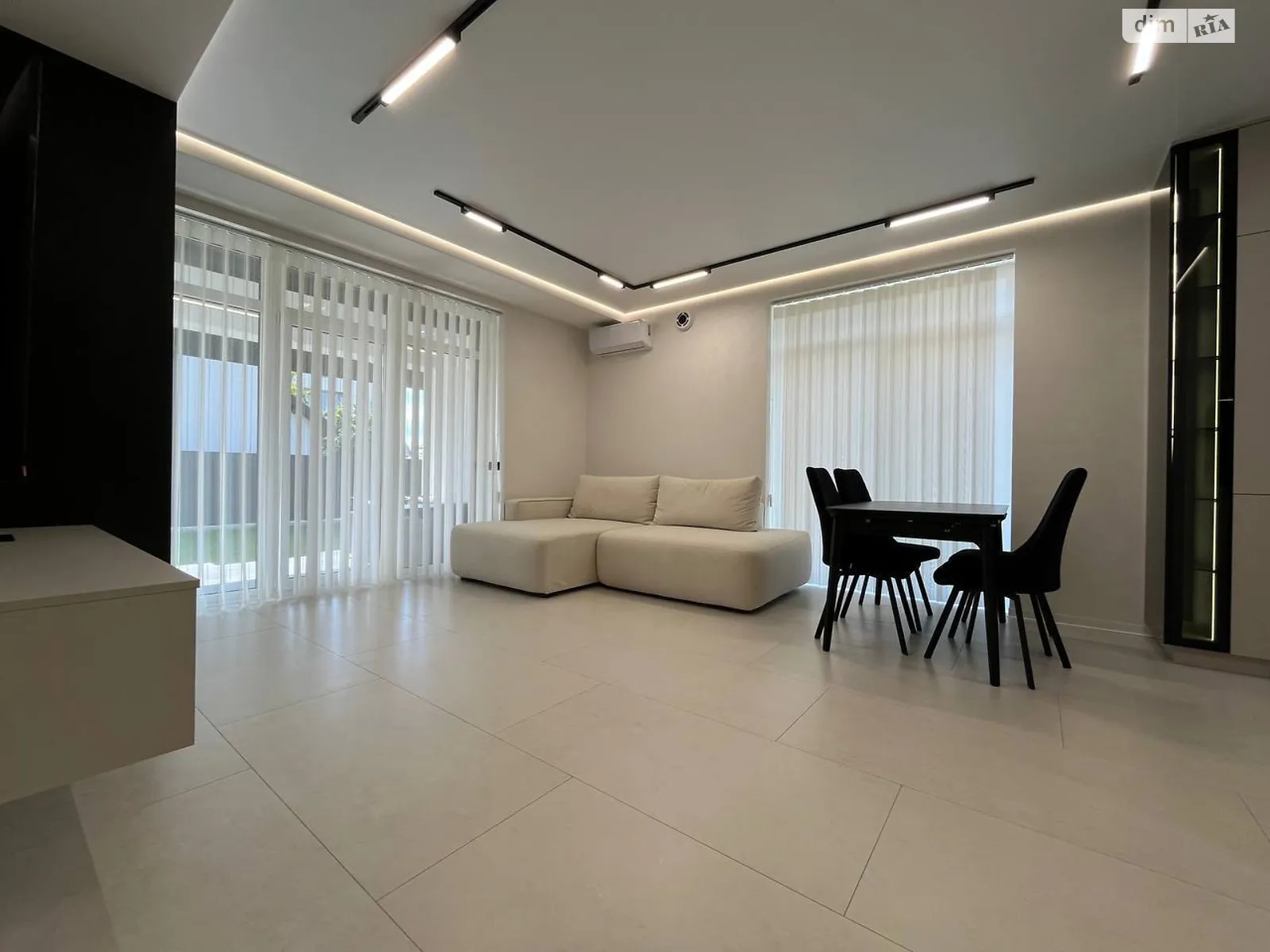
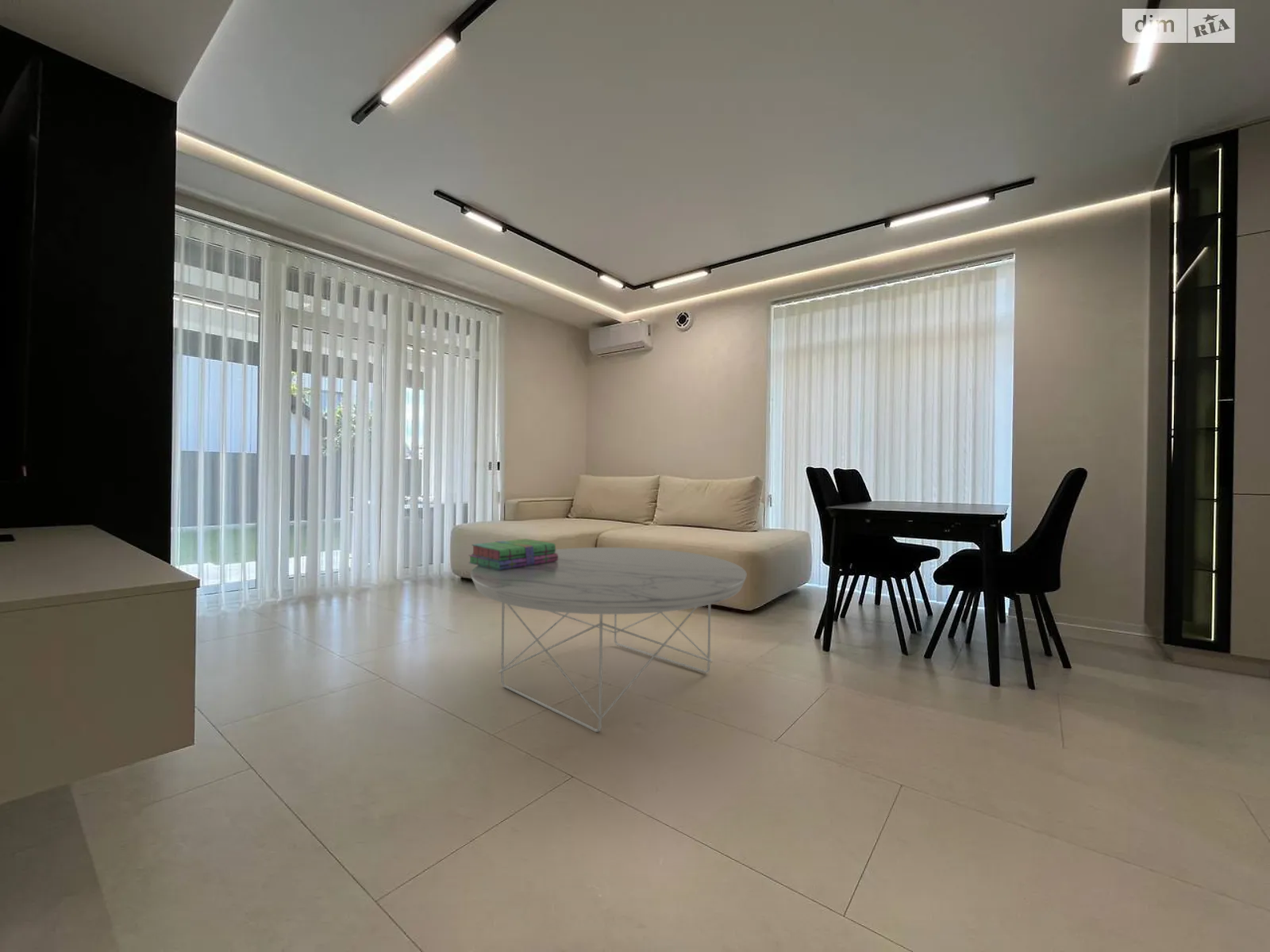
+ coffee table (608, 624)
+ stack of books (514, 552)
